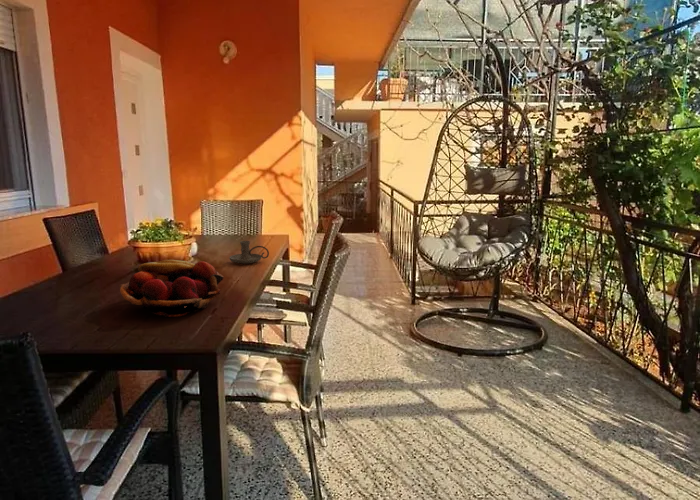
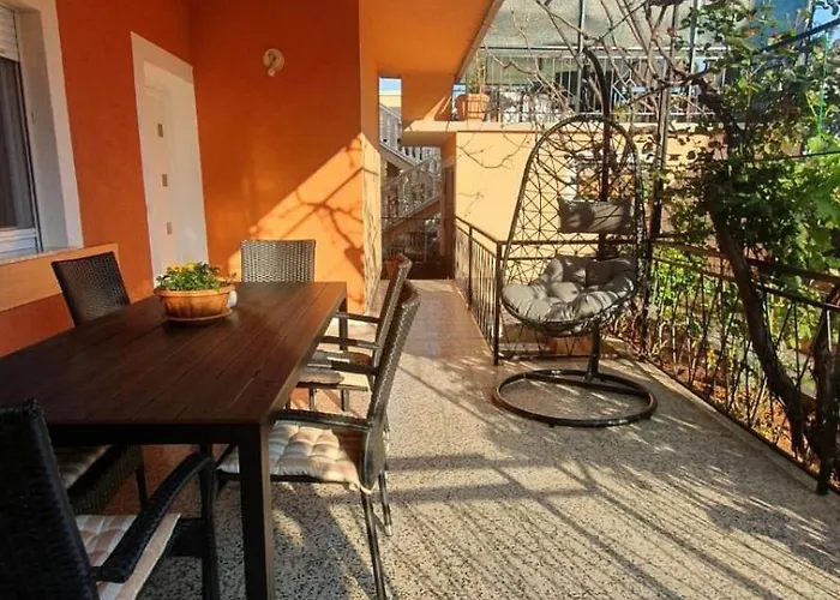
- candle holder (249, 251)
- fruit basket (173, 283)
